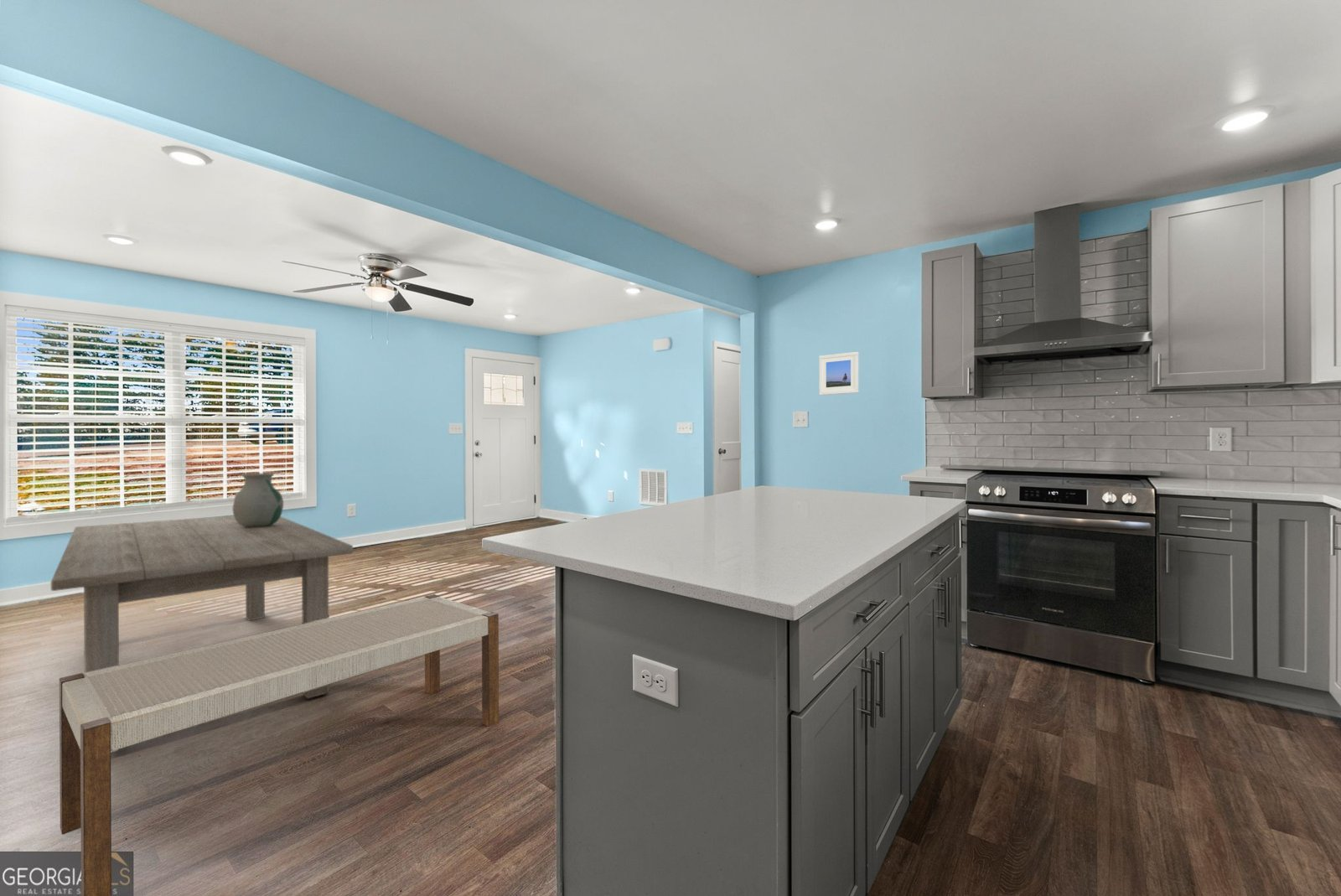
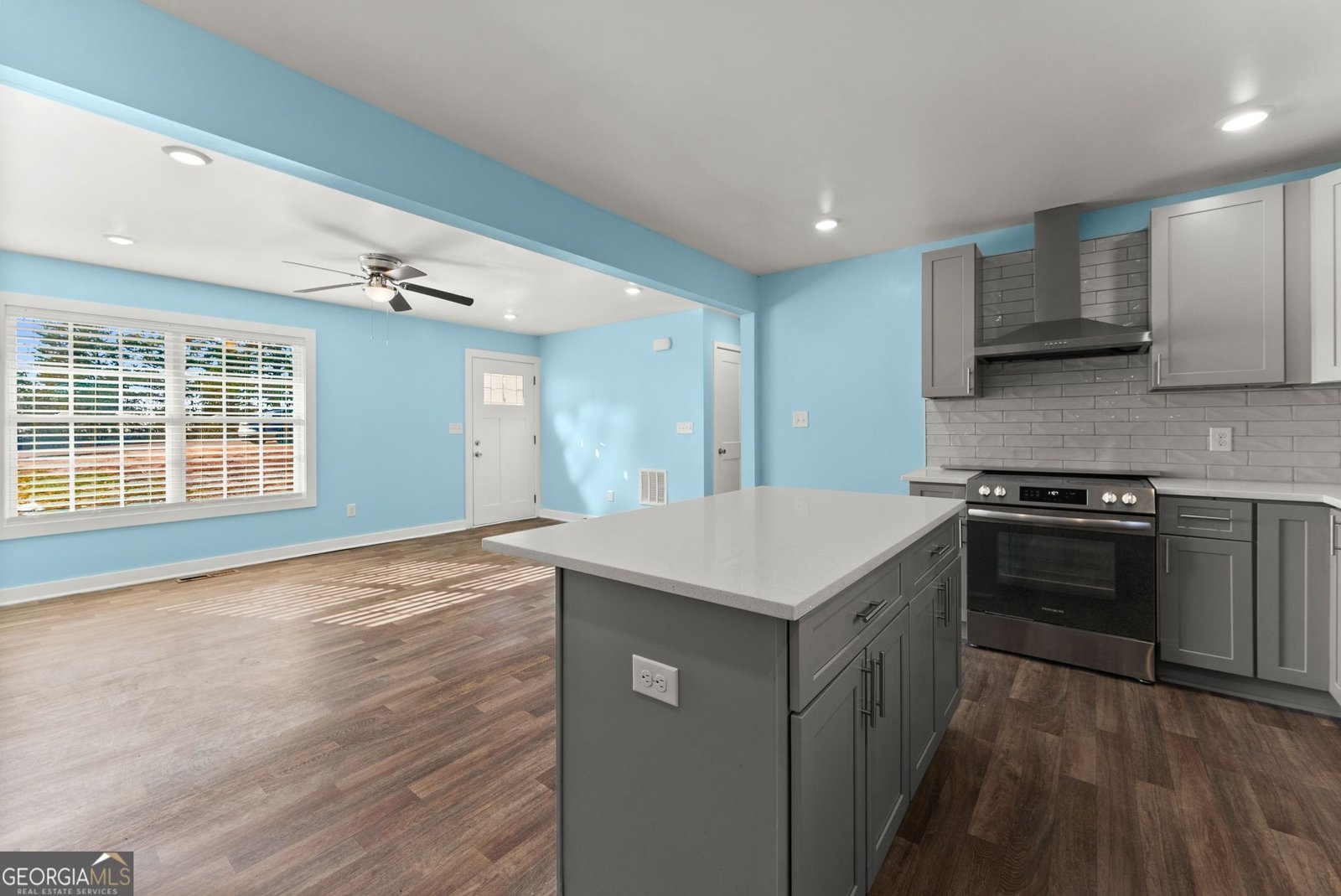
- dining table (195, 592)
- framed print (838, 374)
- bench (310, 689)
- vase (257, 499)
